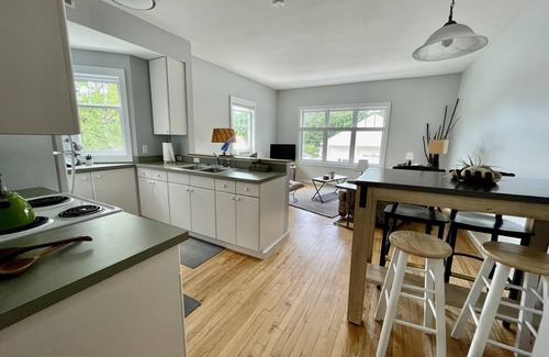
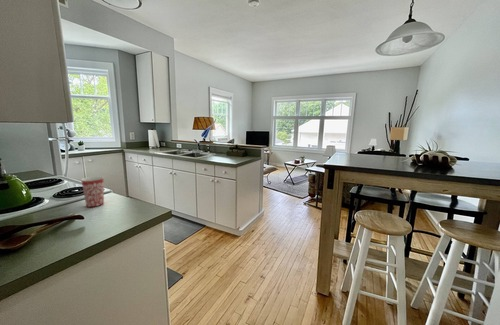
+ mug (93, 190)
